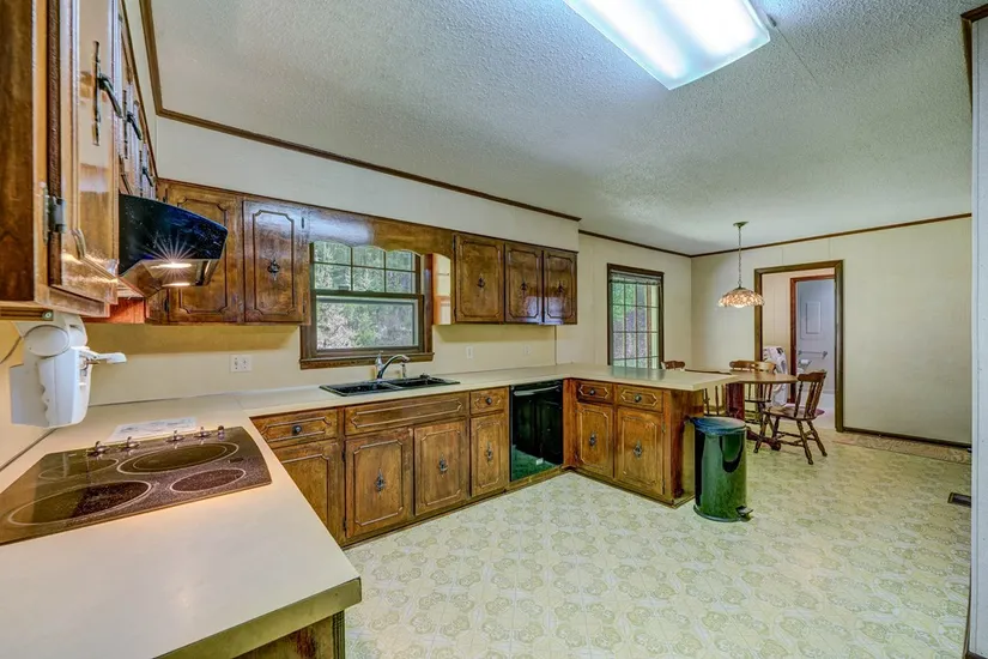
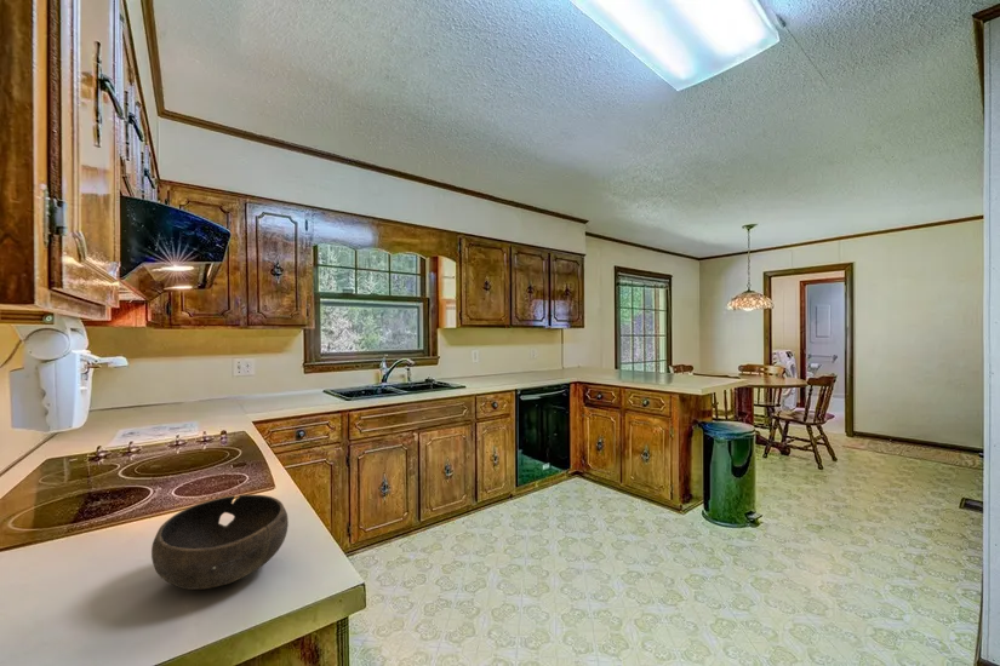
+ bowl (224, 541)
